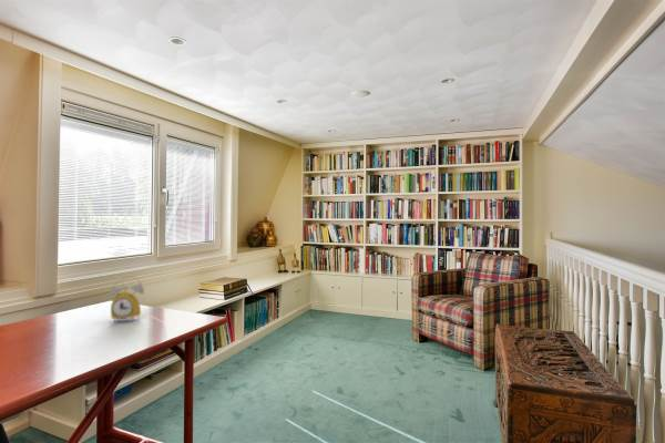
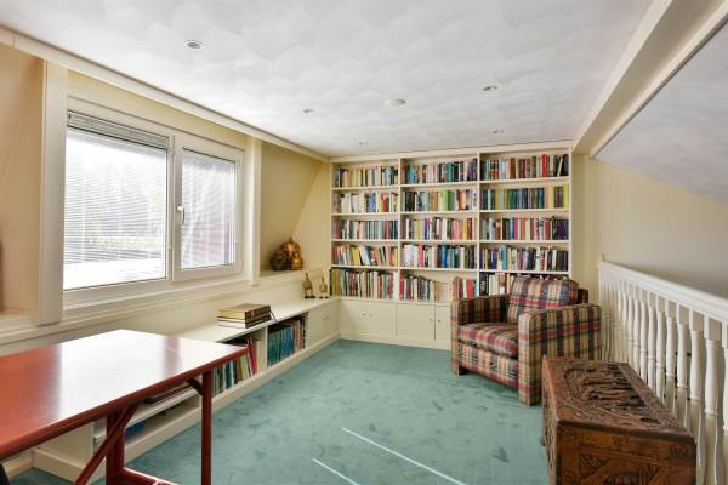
- alarm clock (127, 297)
